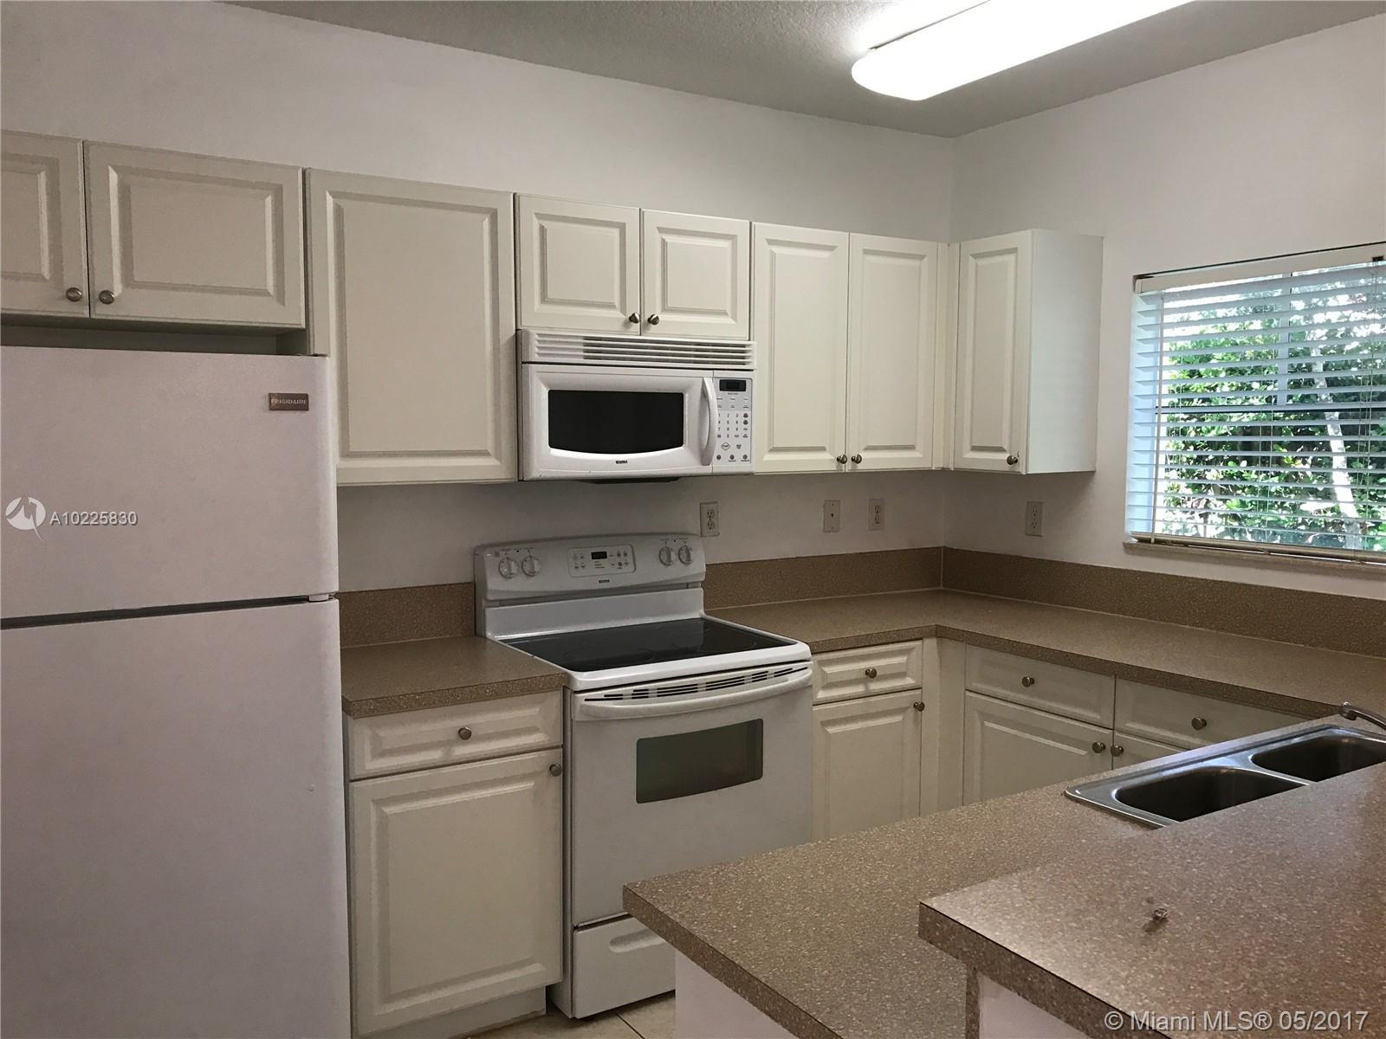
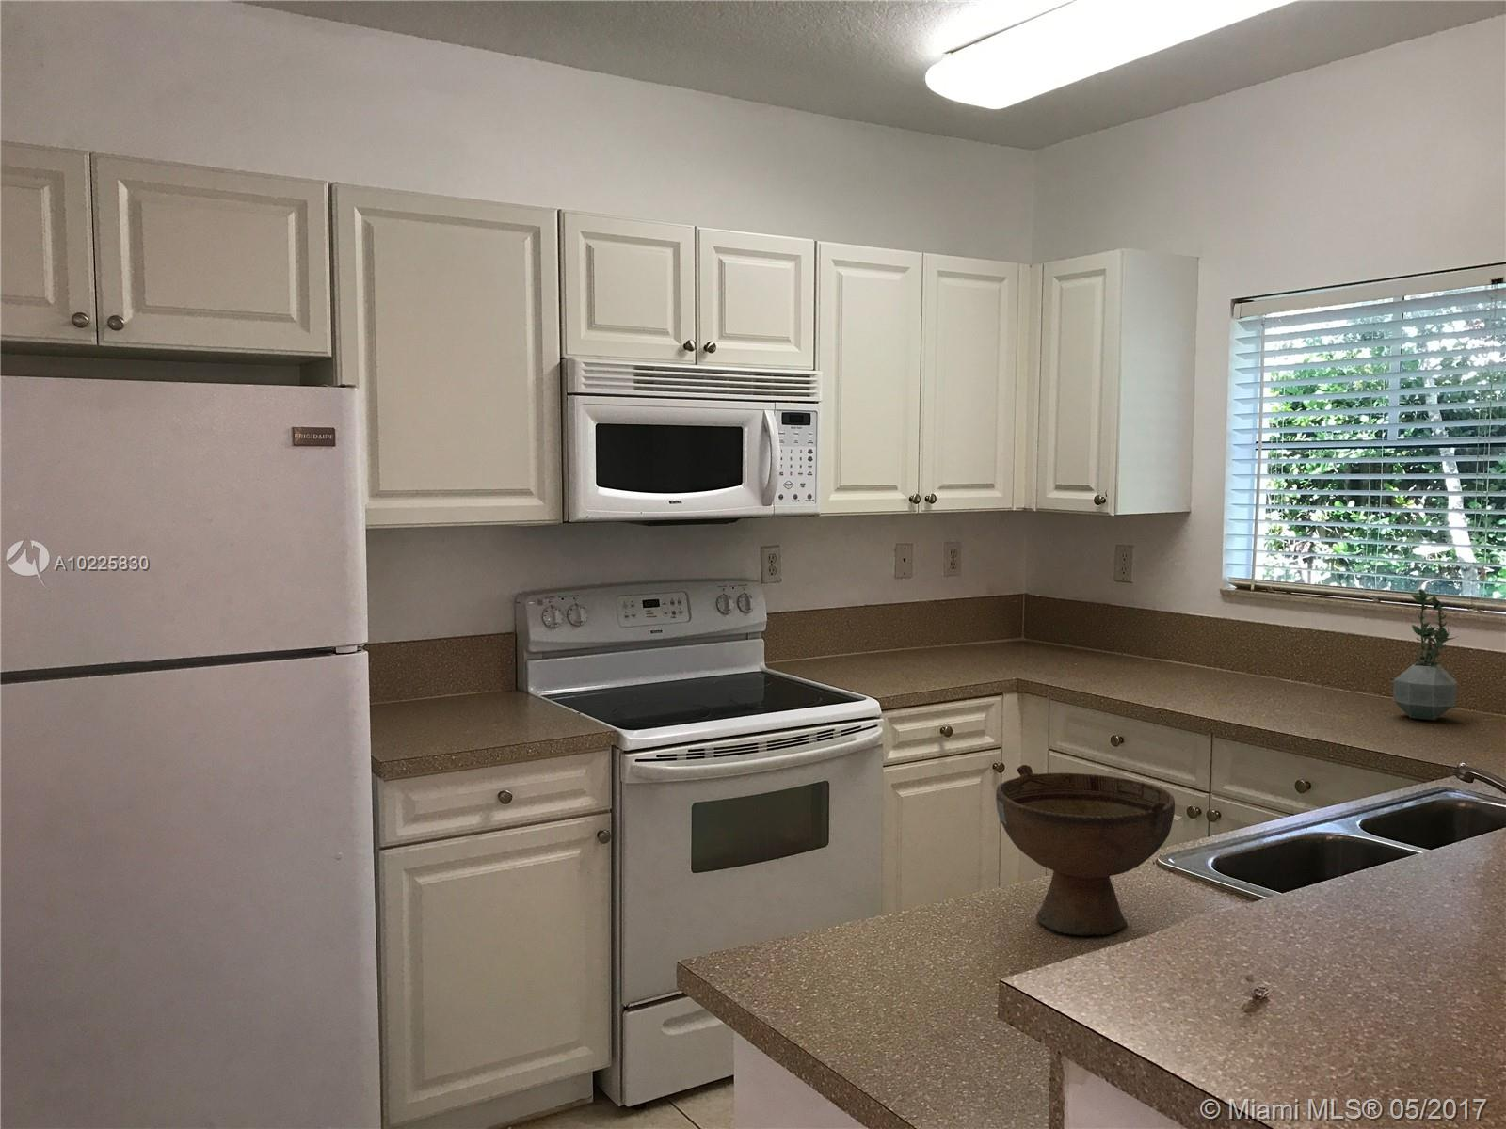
+ bowl (1081, 851)
+ potted plant (1427, 653)
